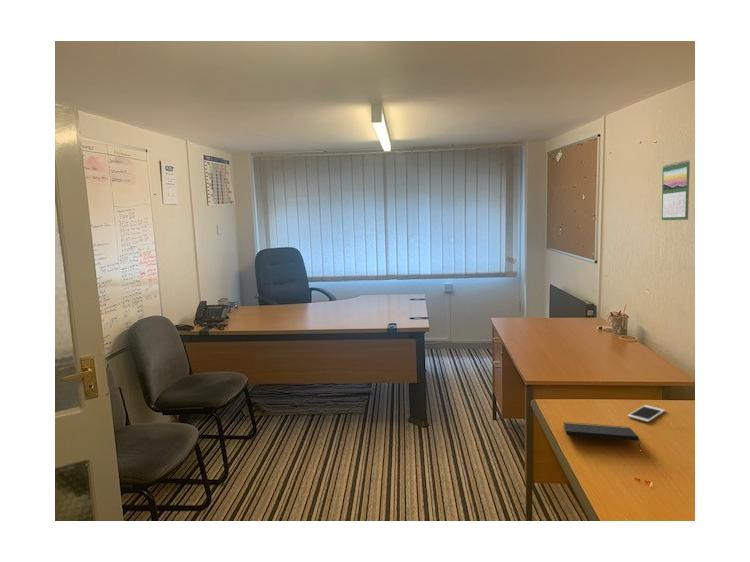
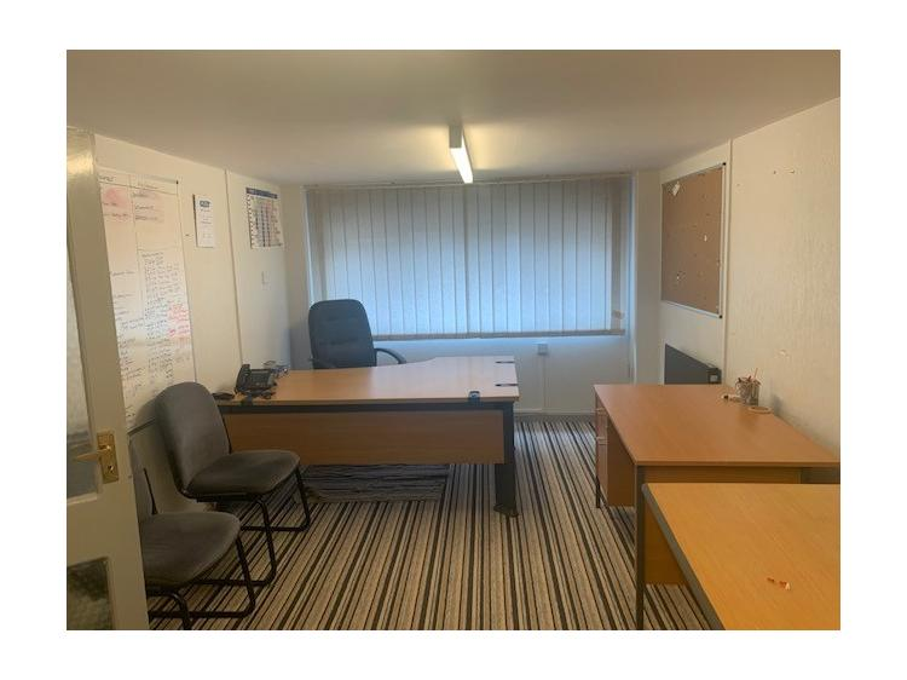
- cell phone (646, 413)
- calendar (674, 191)
- notepad (598, 430)
